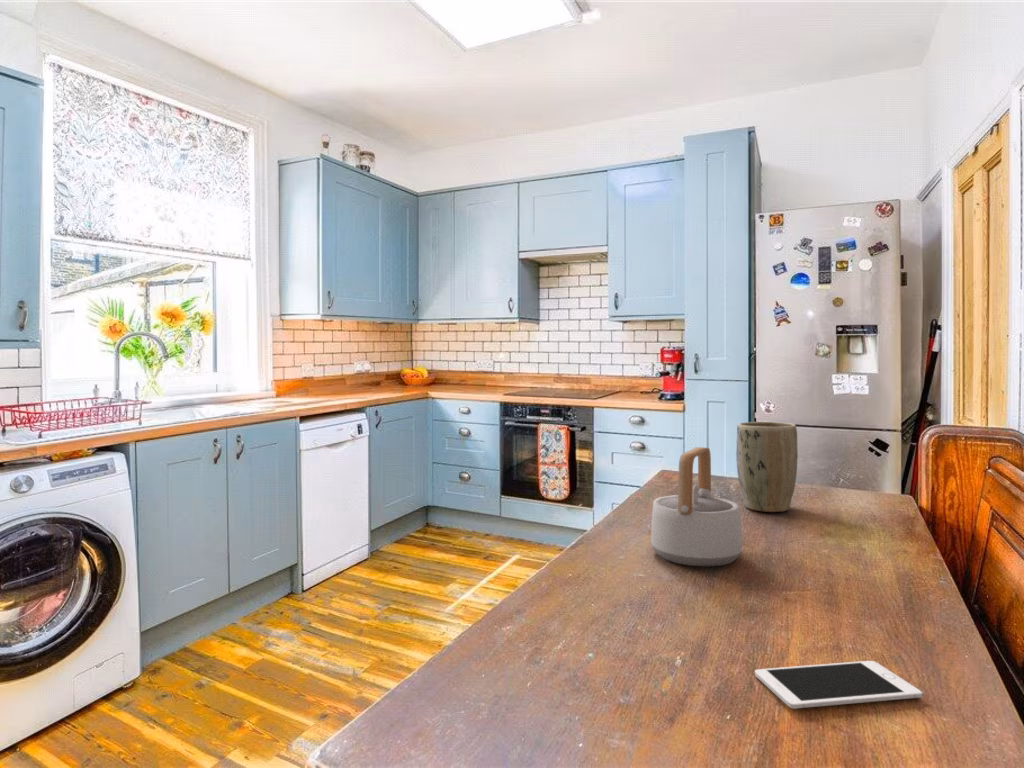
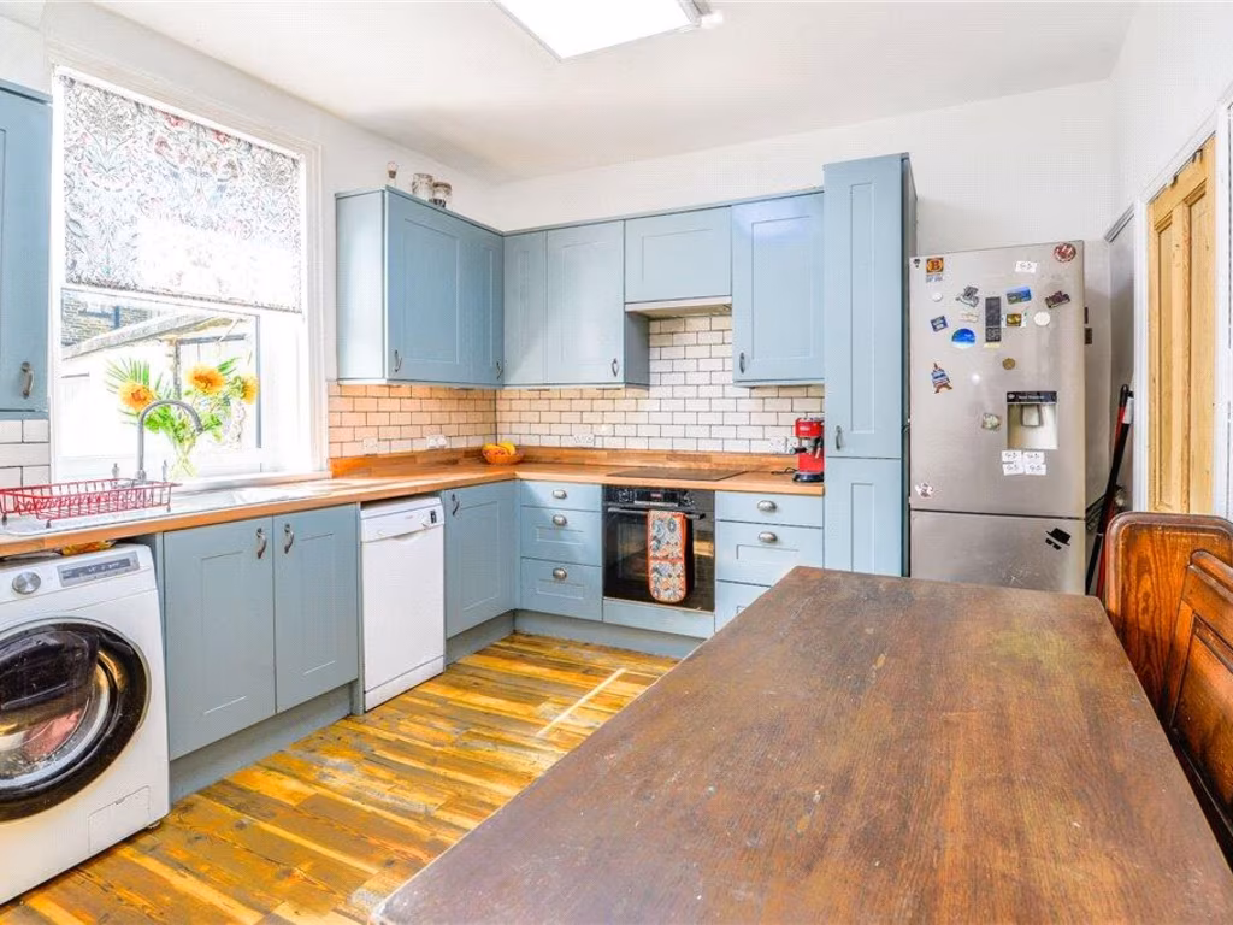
- plant pot (766, 465)
- cell phone (835, 683)
- teapot (697, 501)
